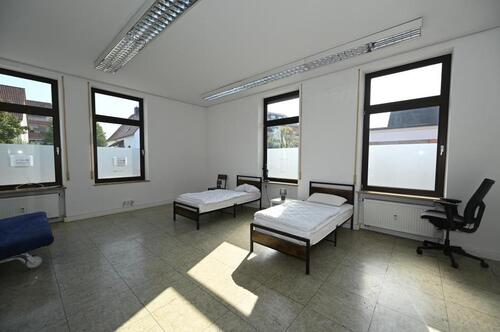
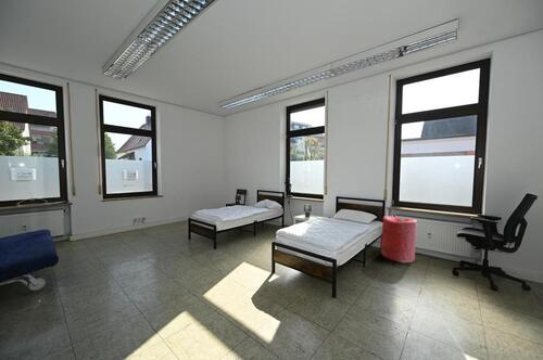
+ laundry hamper (399, 236)
